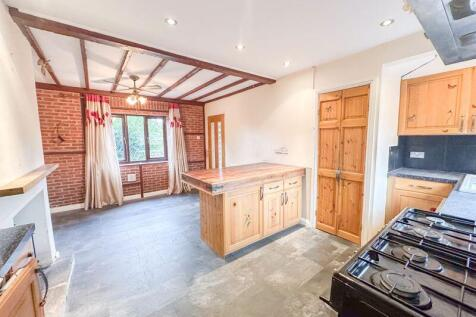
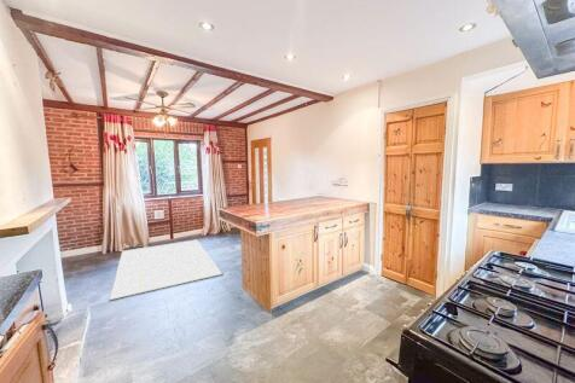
+ rug (165, 260)
